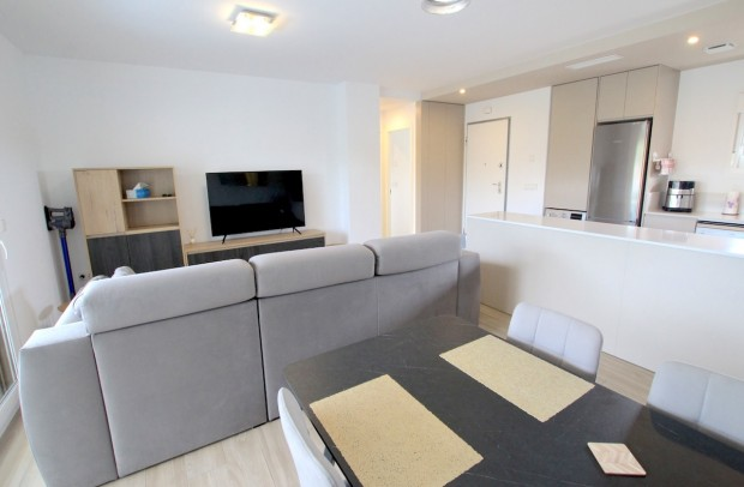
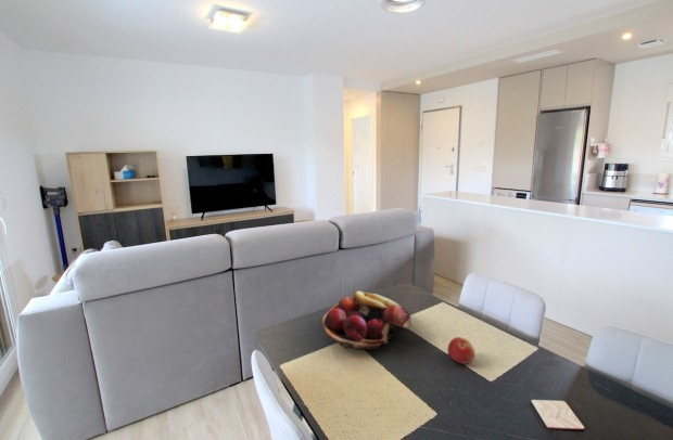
+ apple (460, 349)
+ fruit basket (366, 315)
